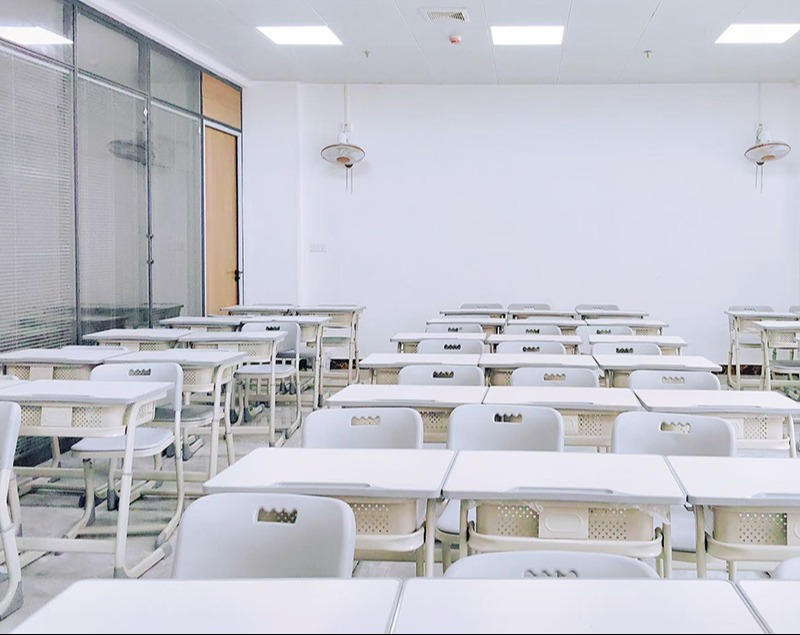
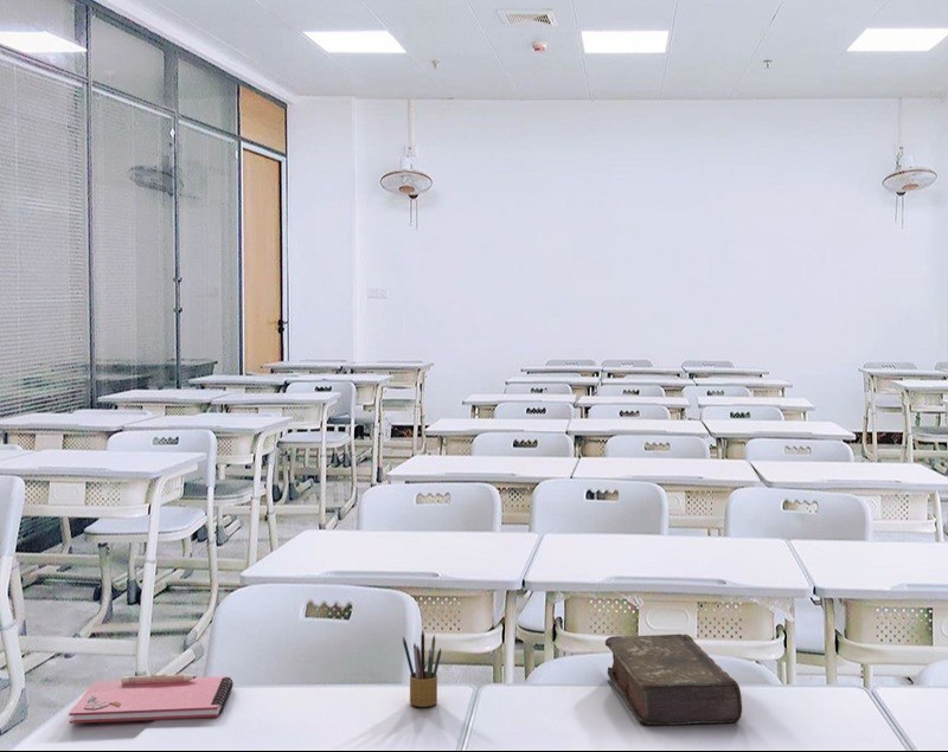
+ notebook (155, 694)
+ pencil box (422, 668)
+ book (668, 676)
